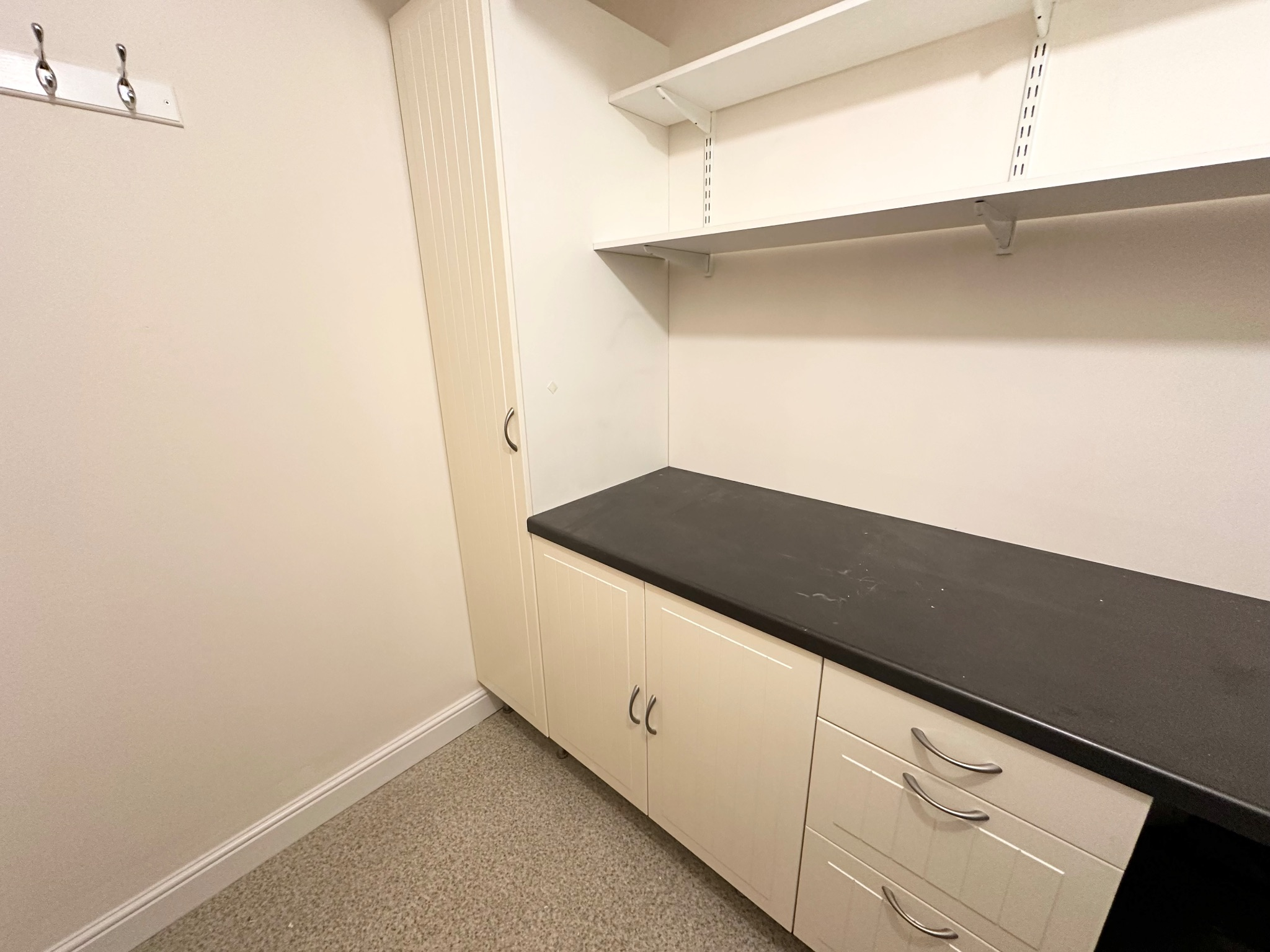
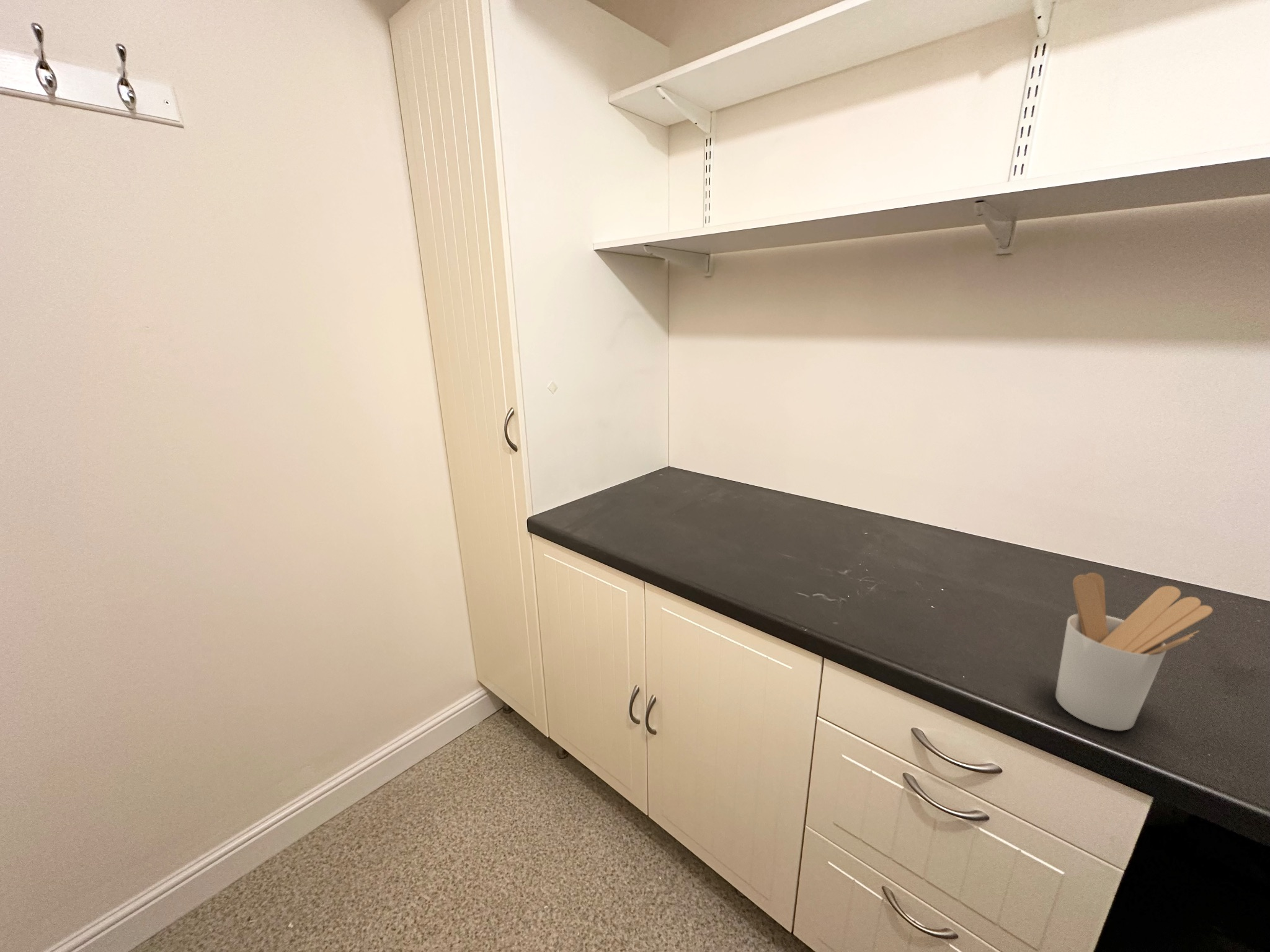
+ utensil holder (1127, 651)
